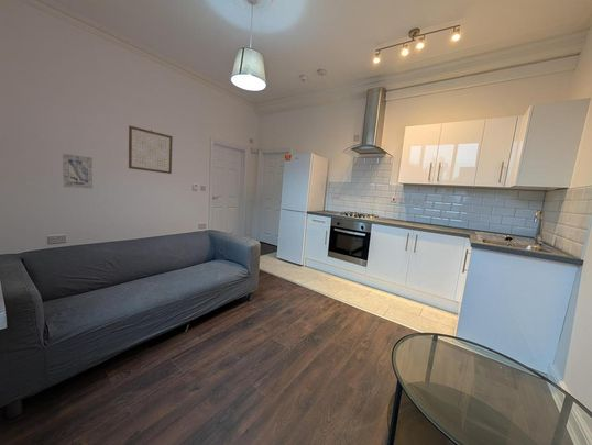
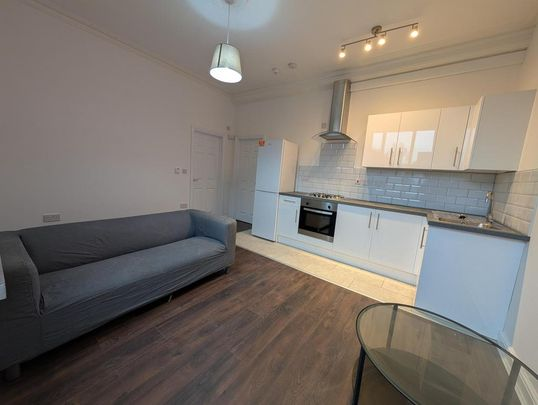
- wall art (78, 171)
- wall art (151, 149)
